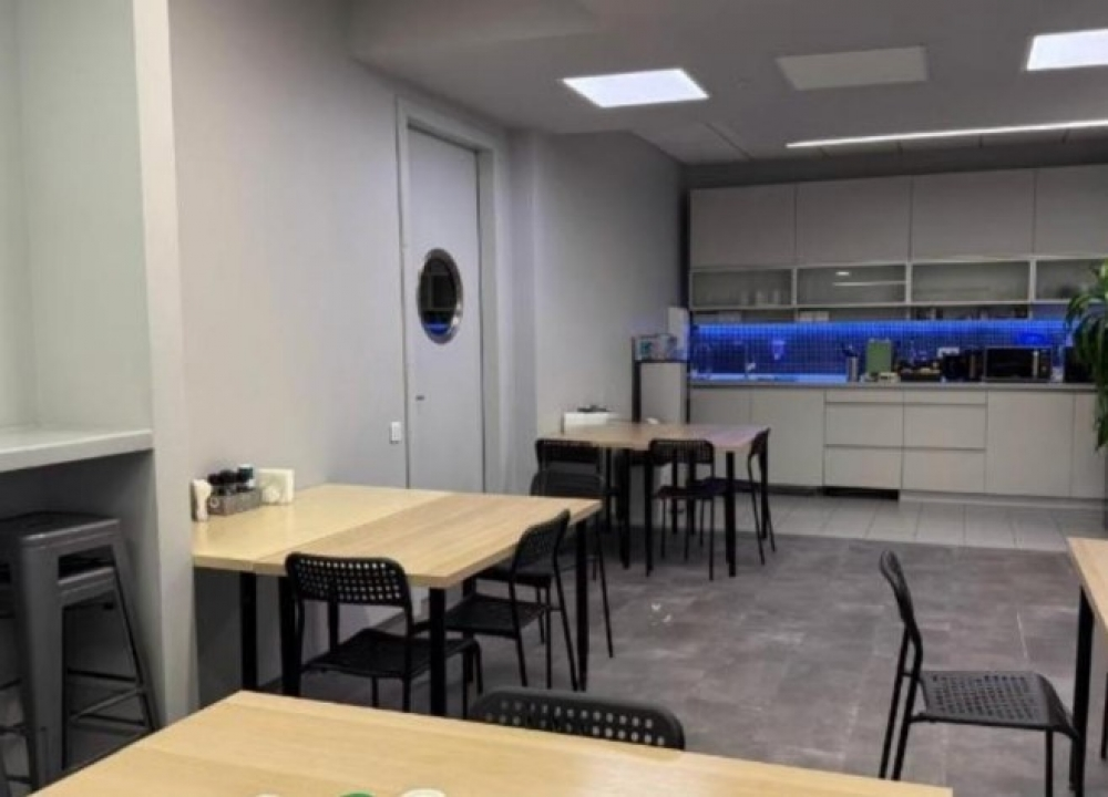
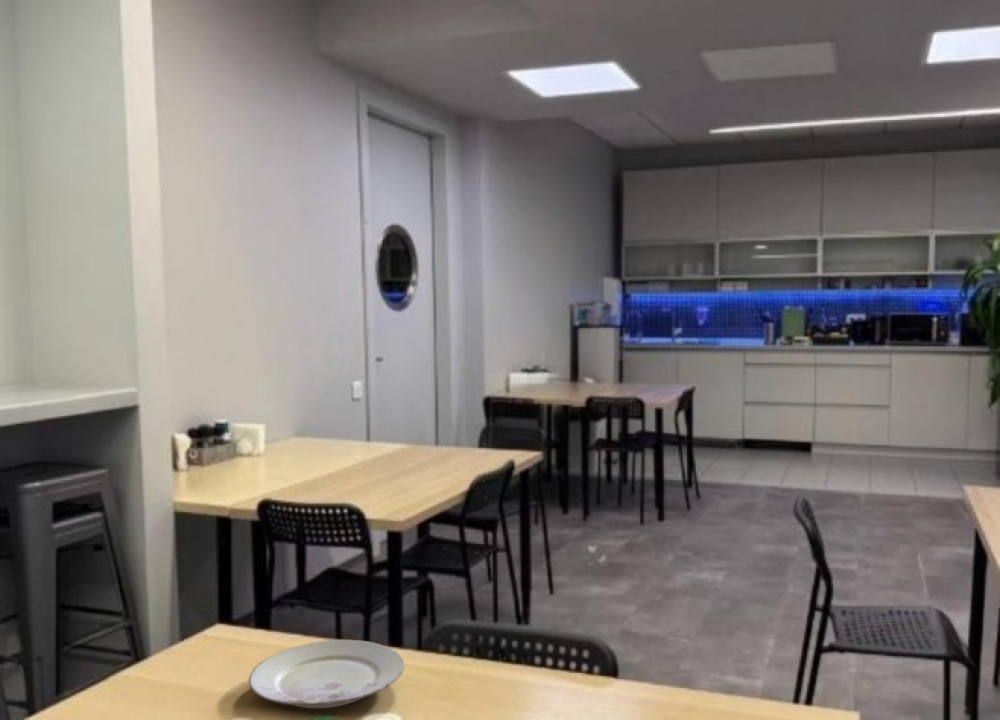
+ plate (328, 677)
